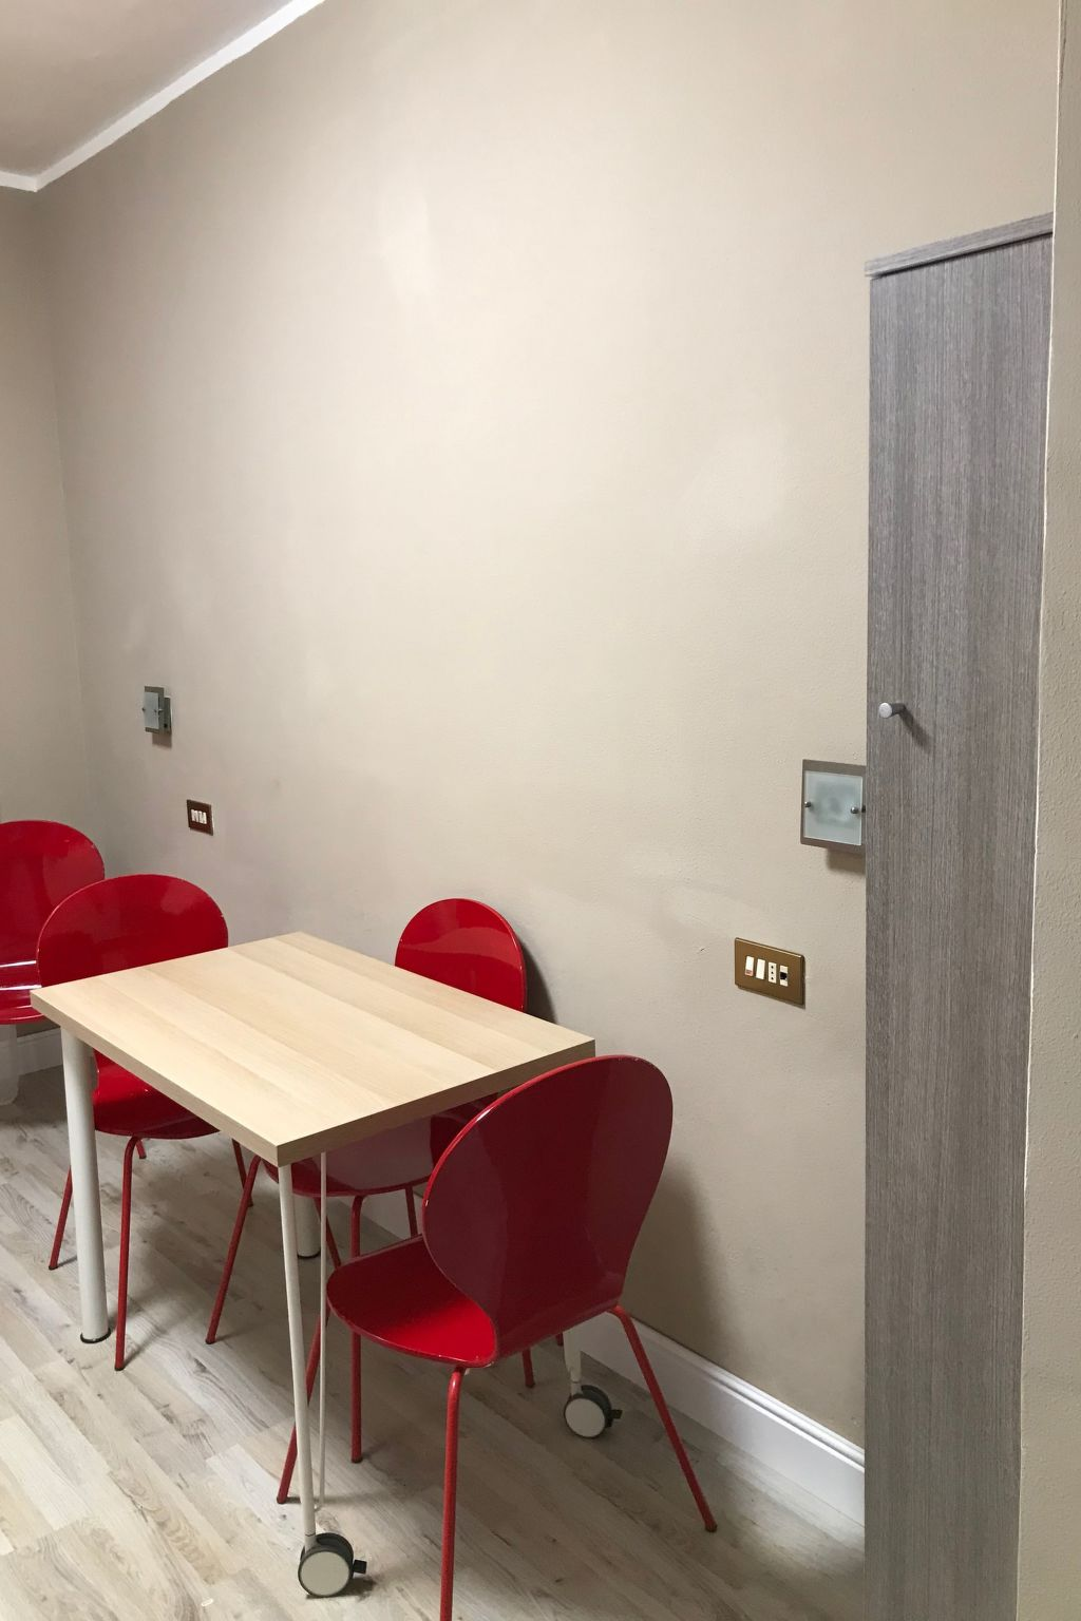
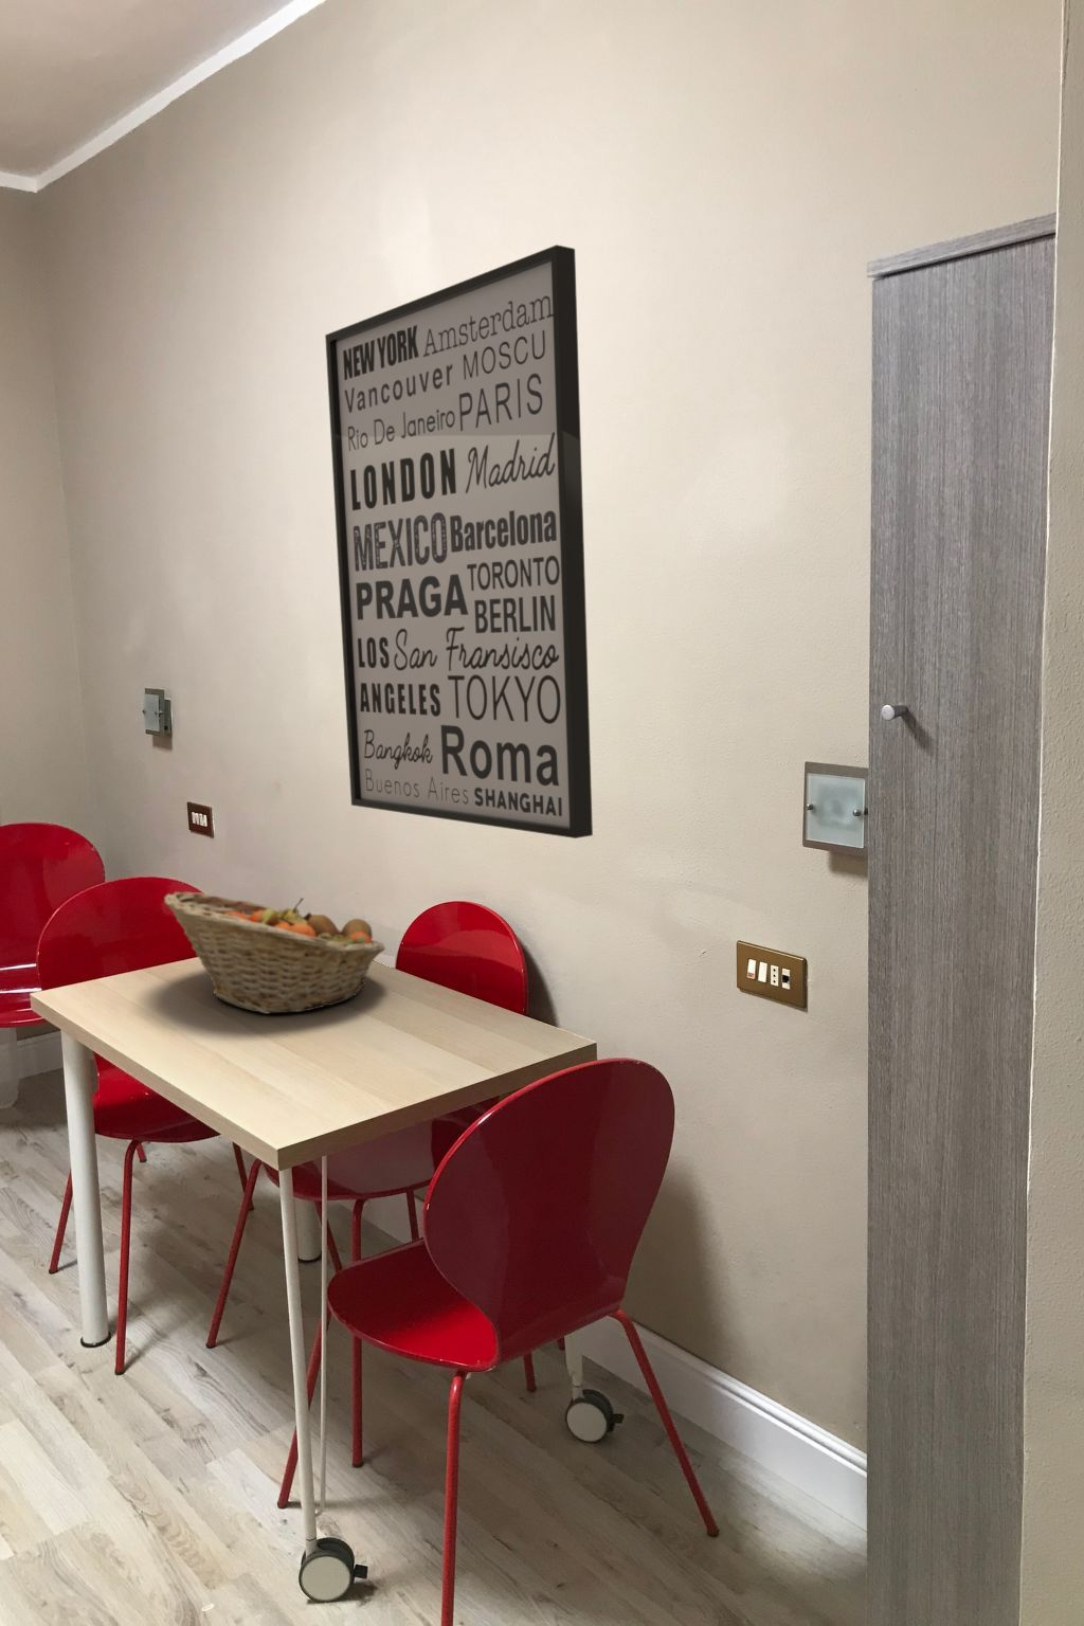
+ fruit basket (275, 941)
+ wall art (448, 564)
